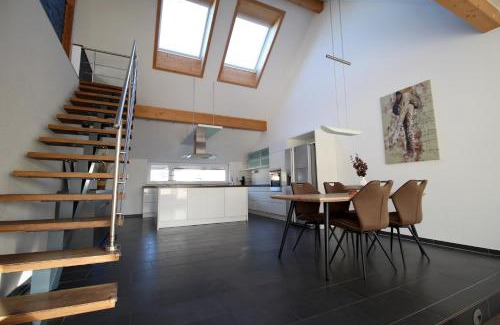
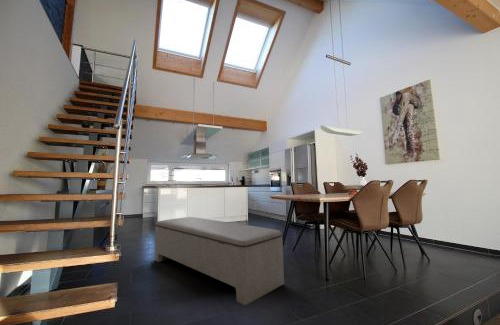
+ bench (209, 247)
